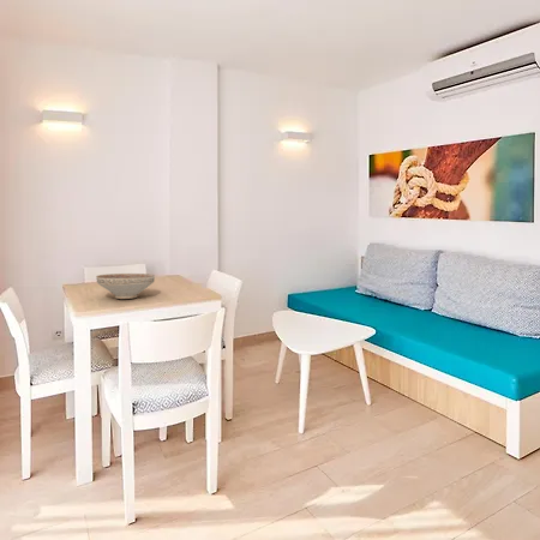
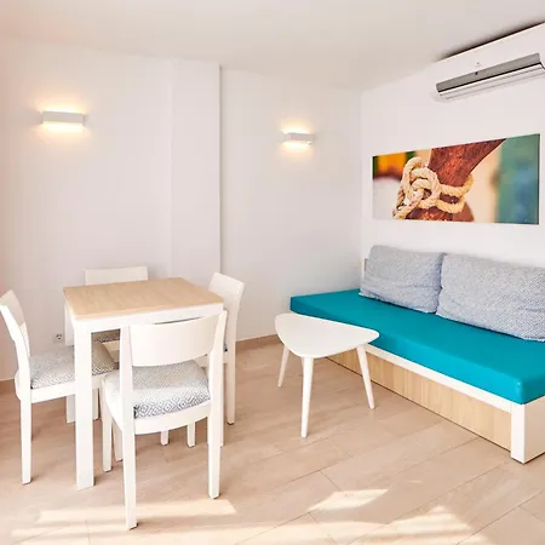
- decorative bowl (126, 286)
